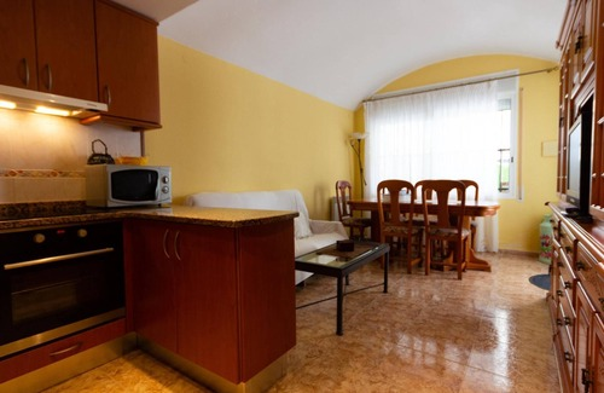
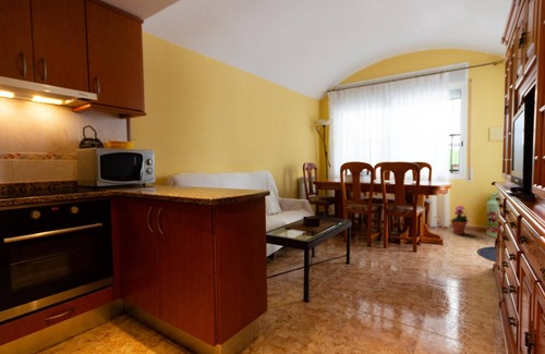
+ potted plant (459, 219)
